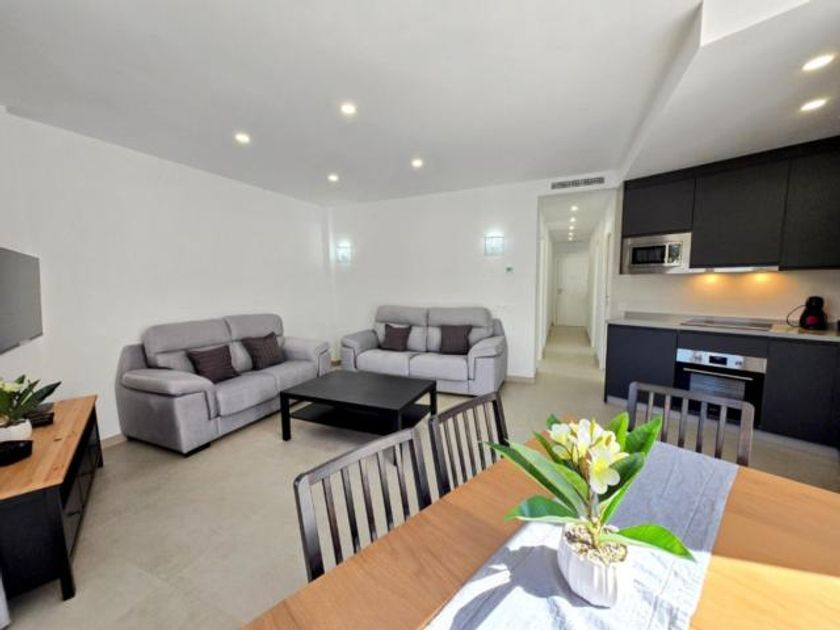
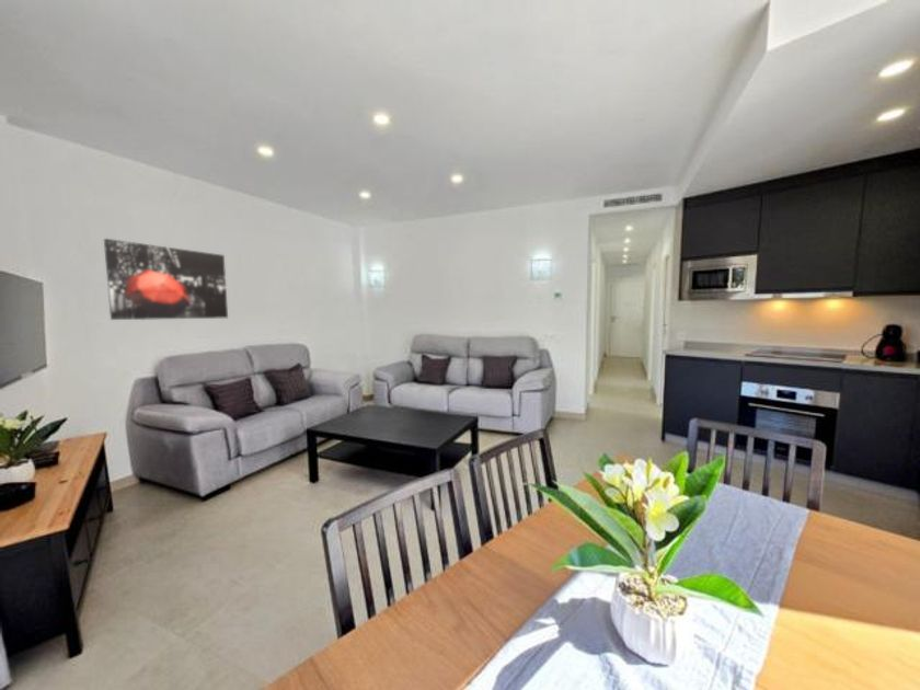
+ wall art (173, 284)
